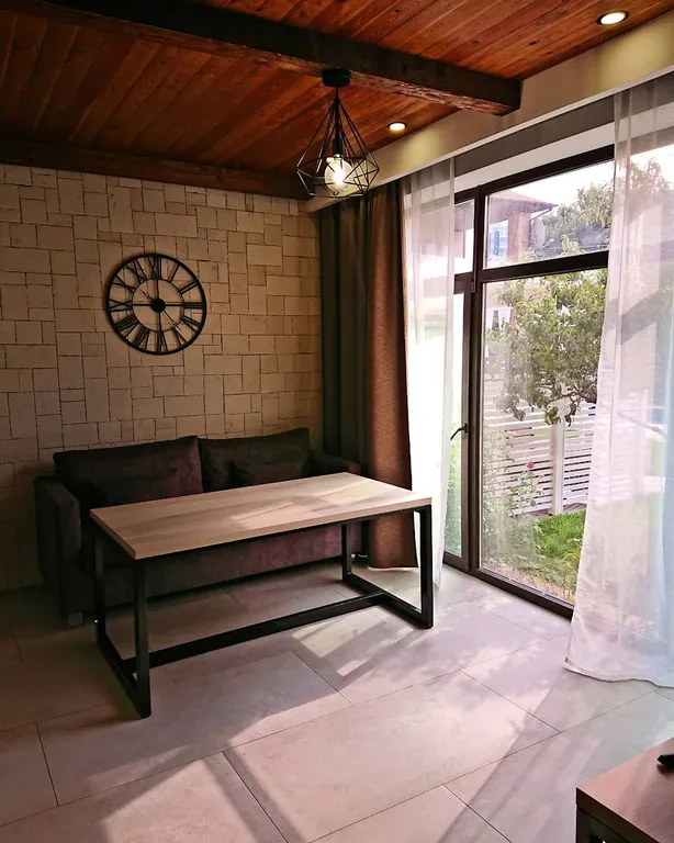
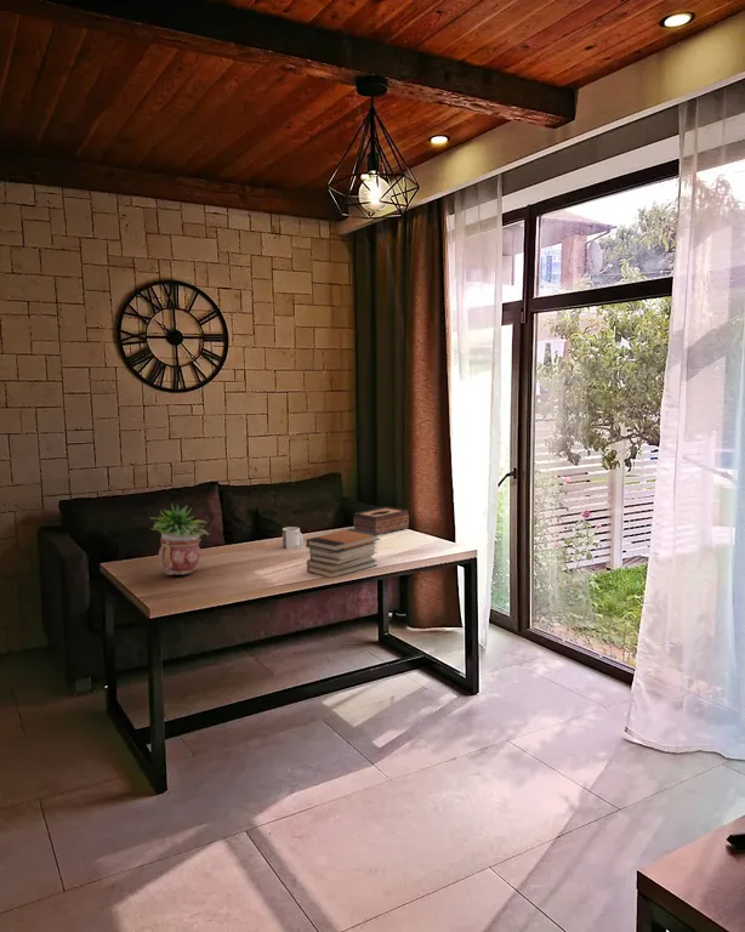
+ tissue box (381, 521)
+ mug (294, 538)
+ book stack (343, 552)
+ potted plant (180, 538)
